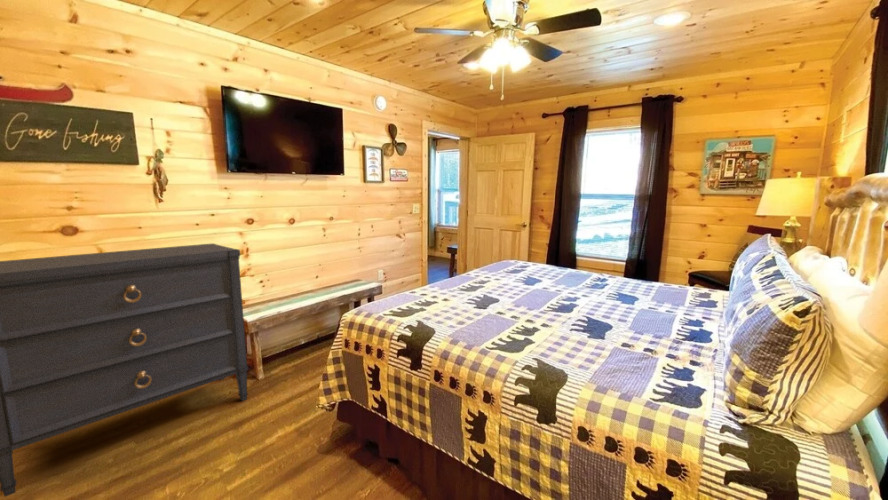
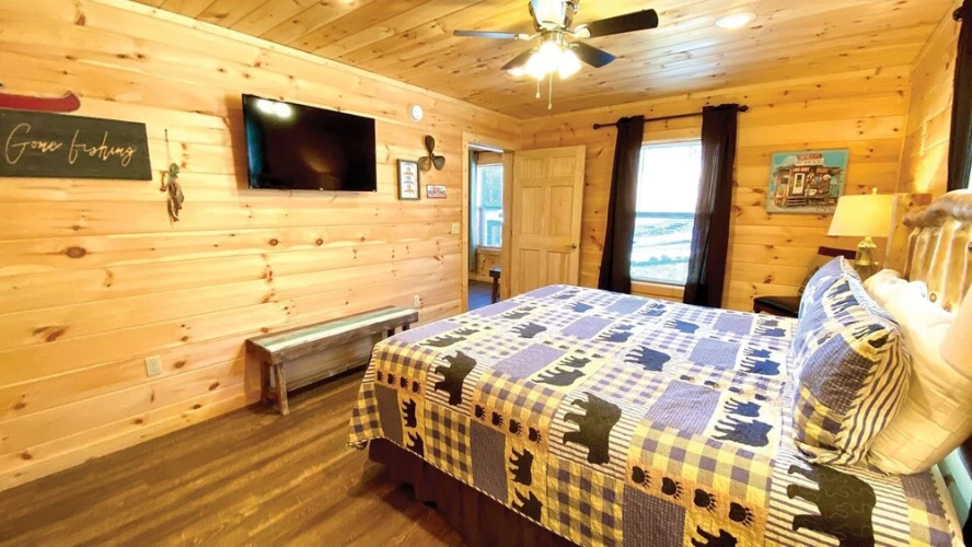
- dresser (130, 342)
